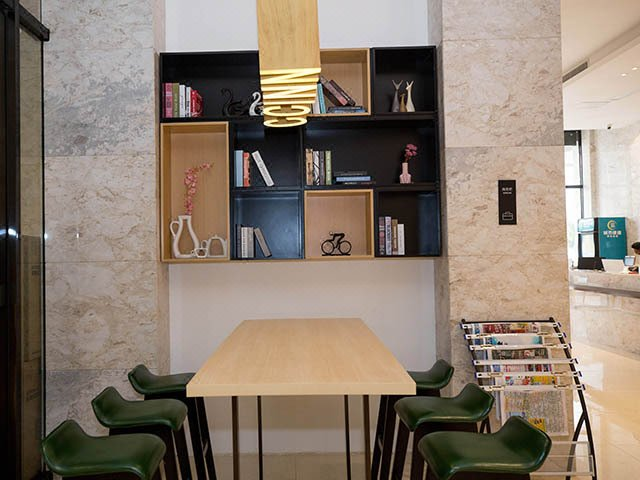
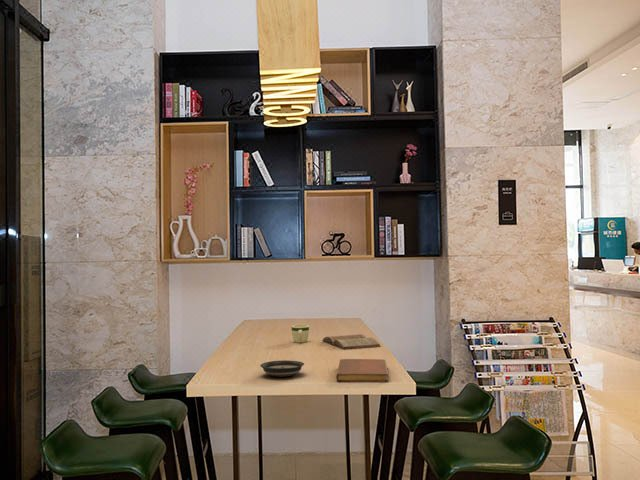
+ notebook (362, 369)
+ mug (300, 334)
+ saucer (282, 369)
+ book (350, 340)
